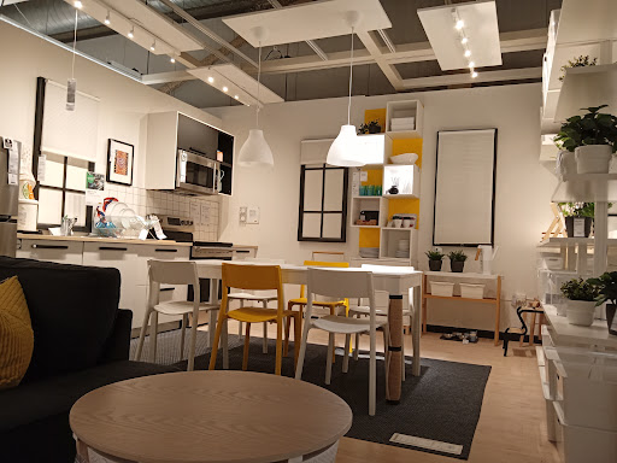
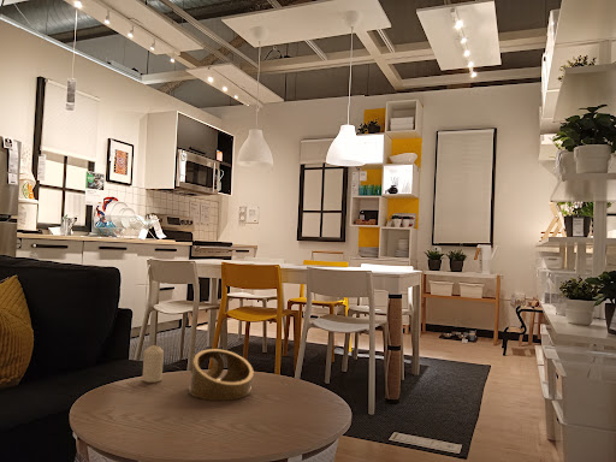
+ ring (220, 372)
+ candle (153, 362)
